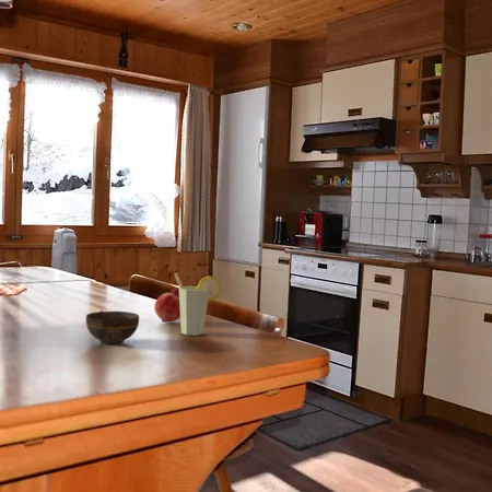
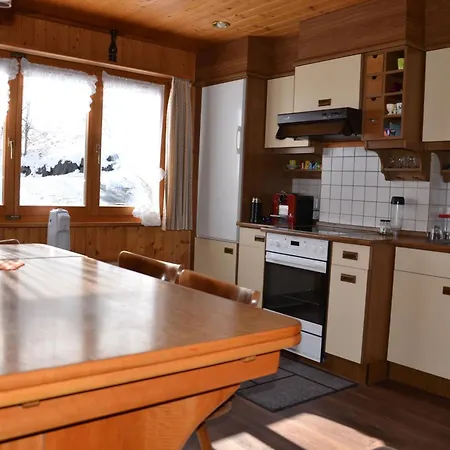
- fruit (169, 305)
- cup (197, 303)
- cup (109, 327)
